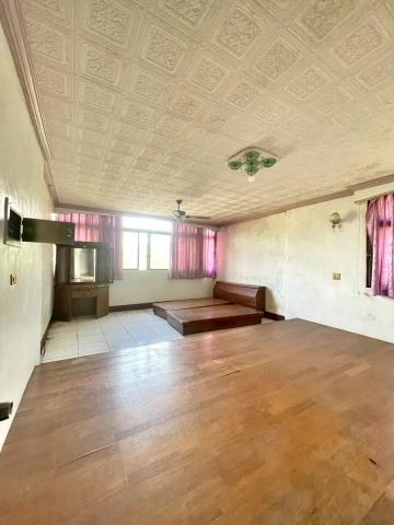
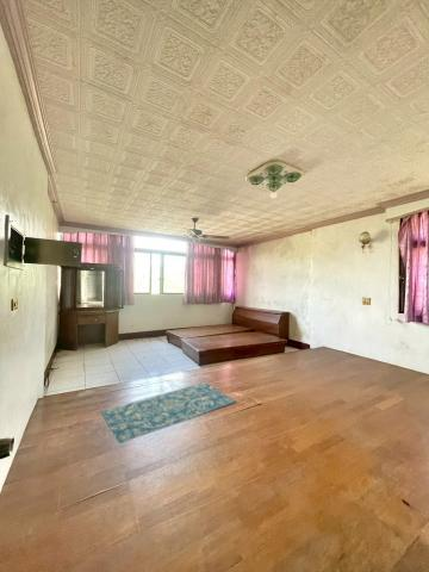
+ rug (172, 405)
